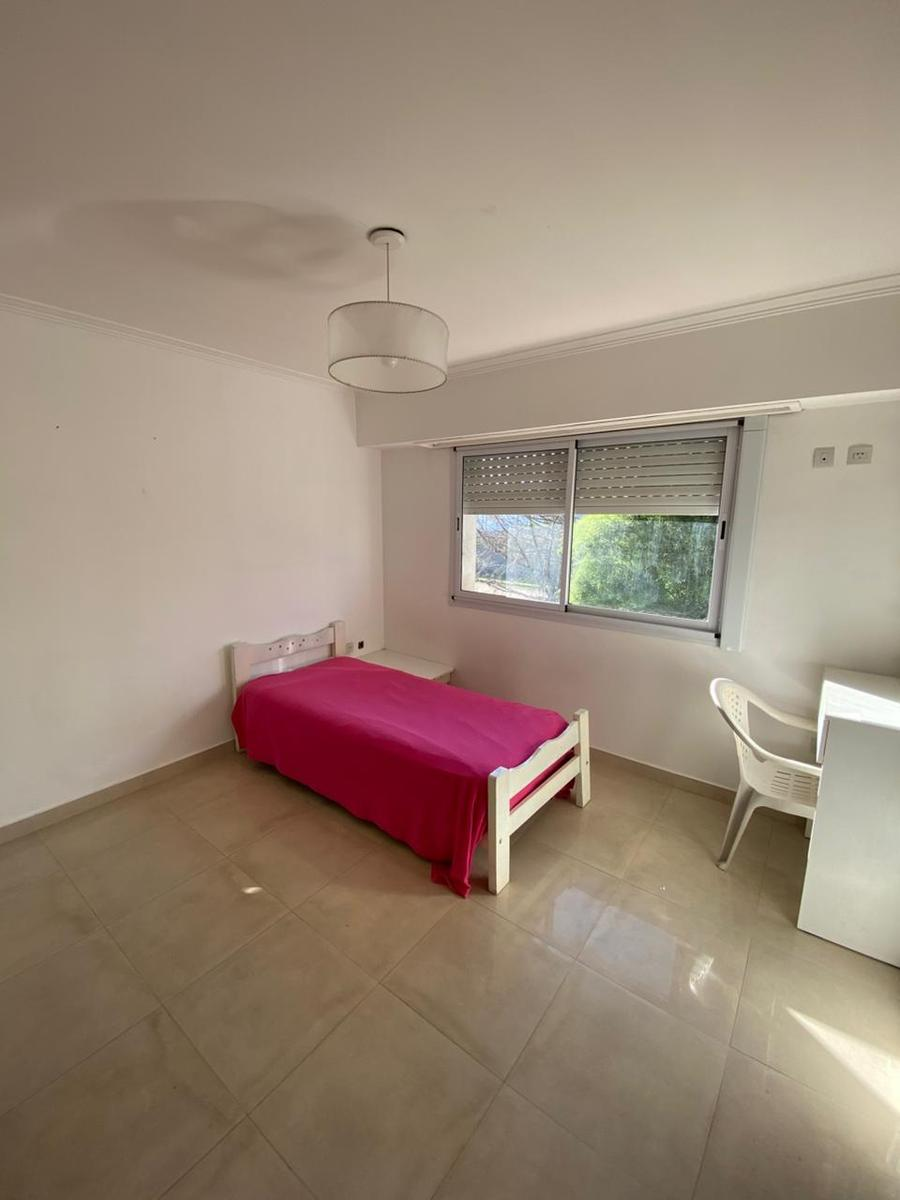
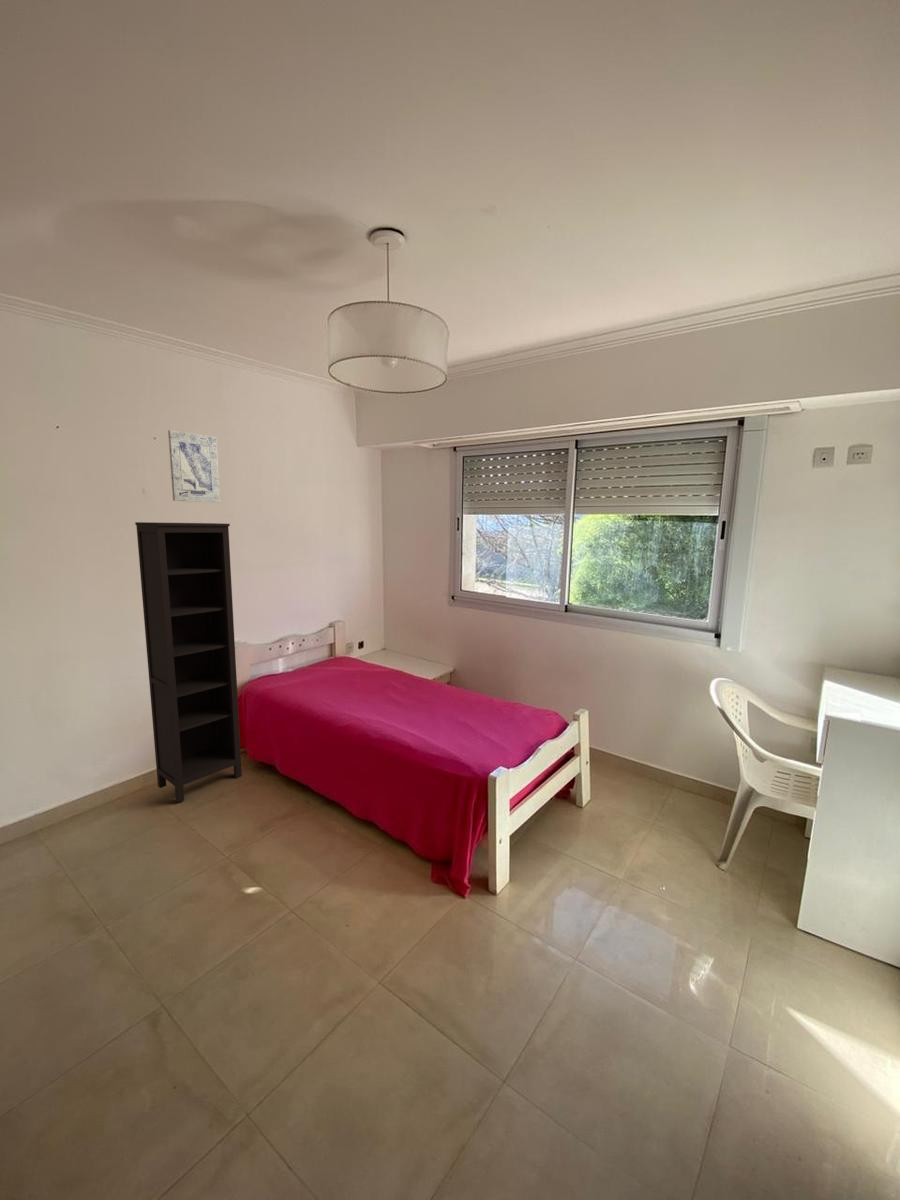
+ bookcase (192, 657)
+ wall art (195, 468)
